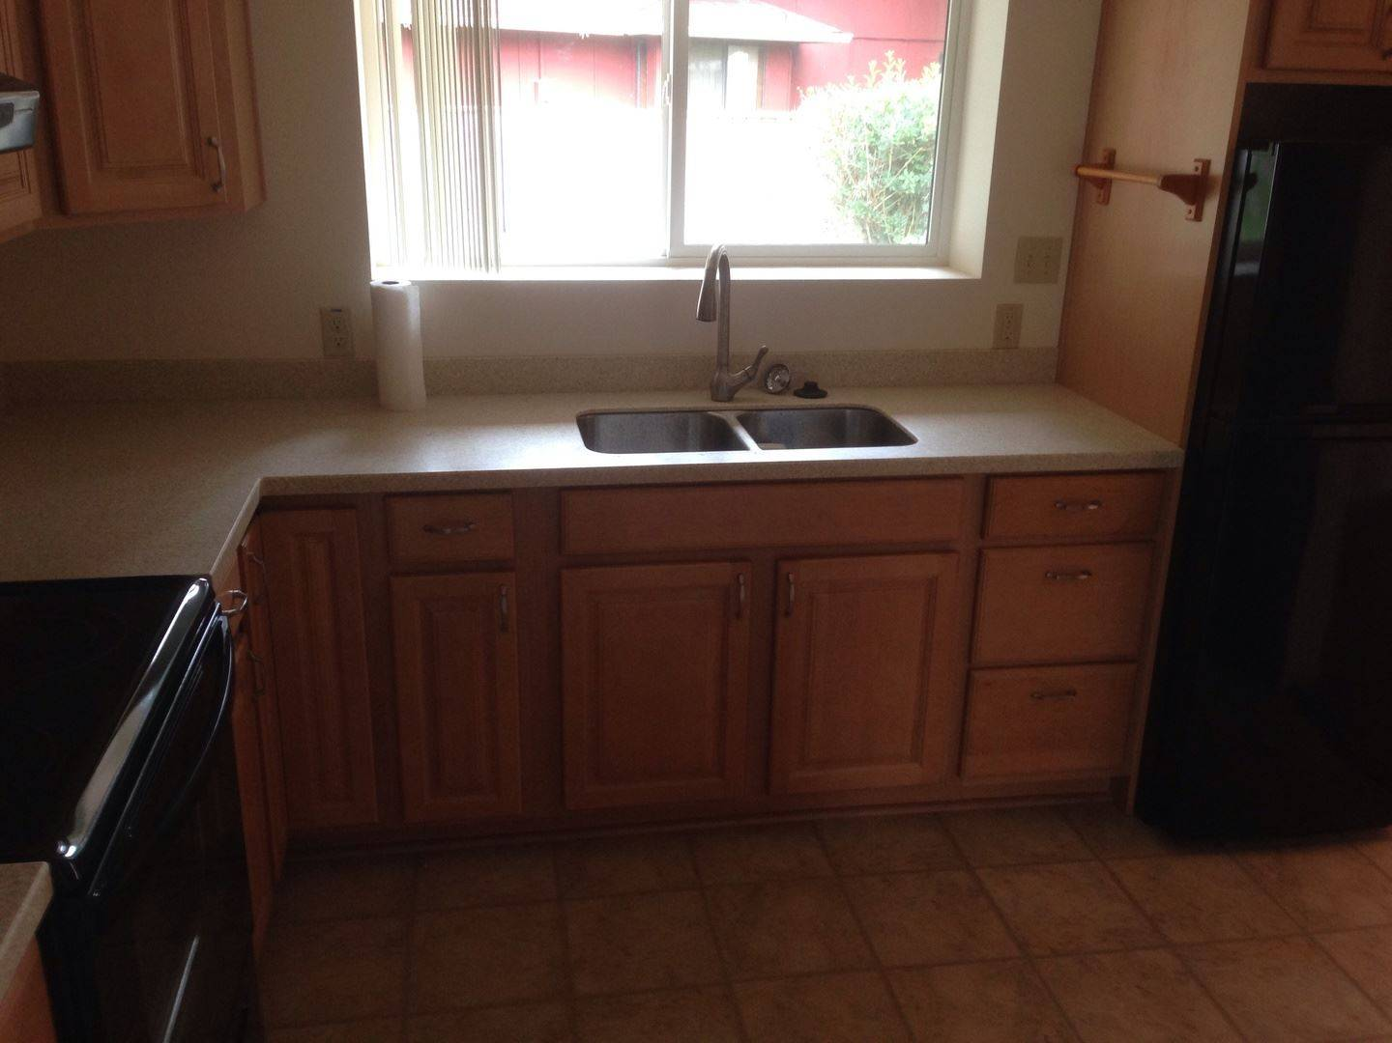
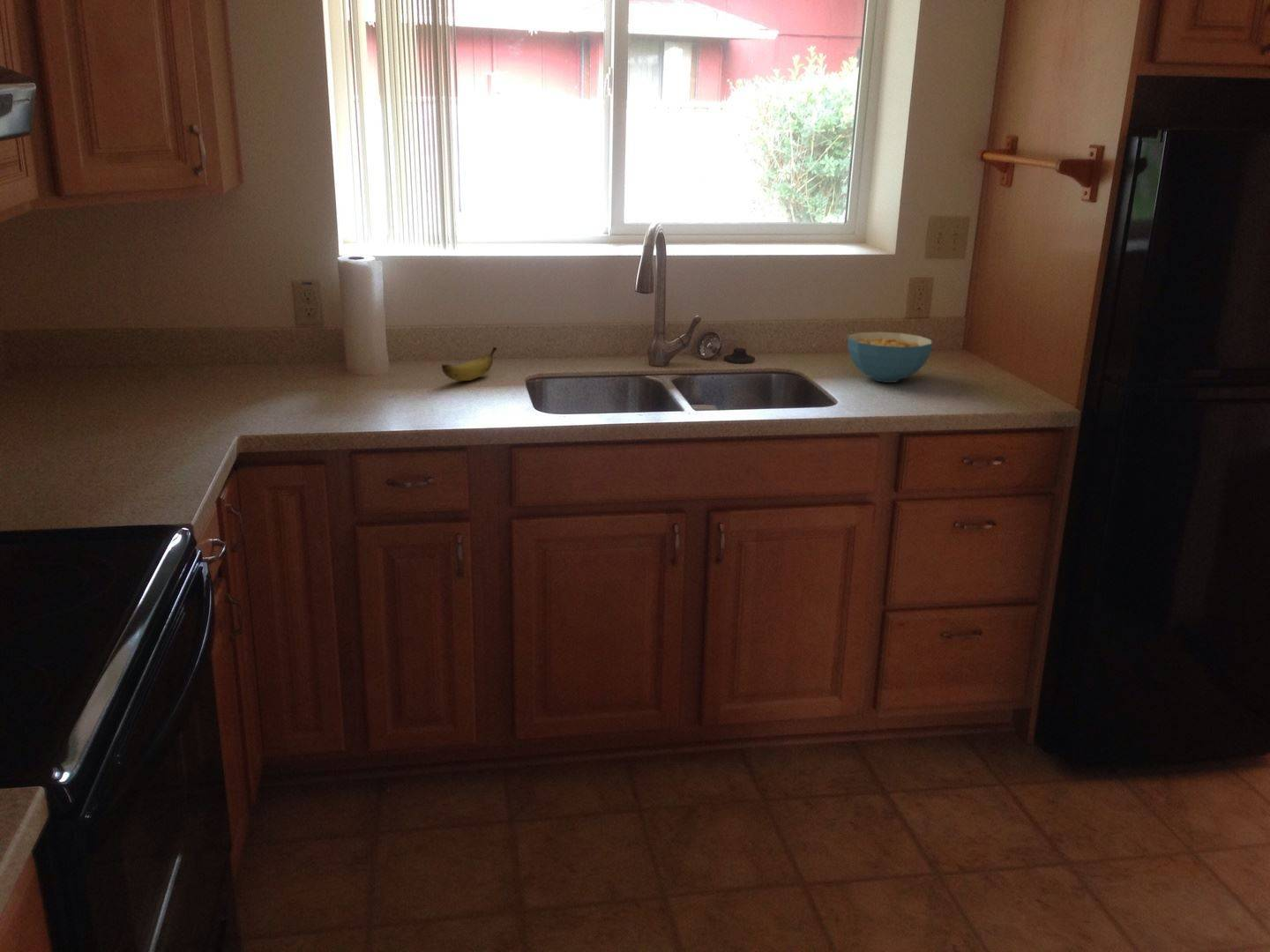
+ cereal bowl (887, 359)
+ banana (470, 366)
